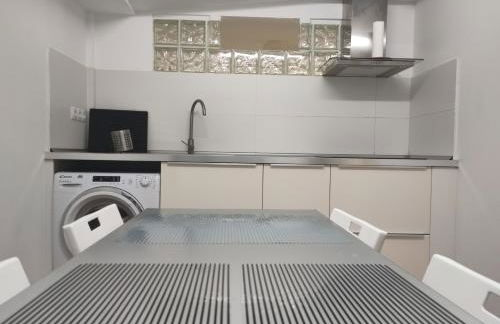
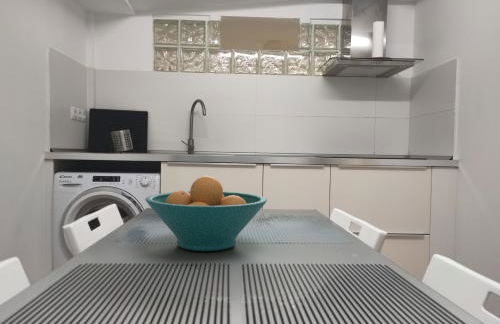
+ fruit bowl (207, 210)
